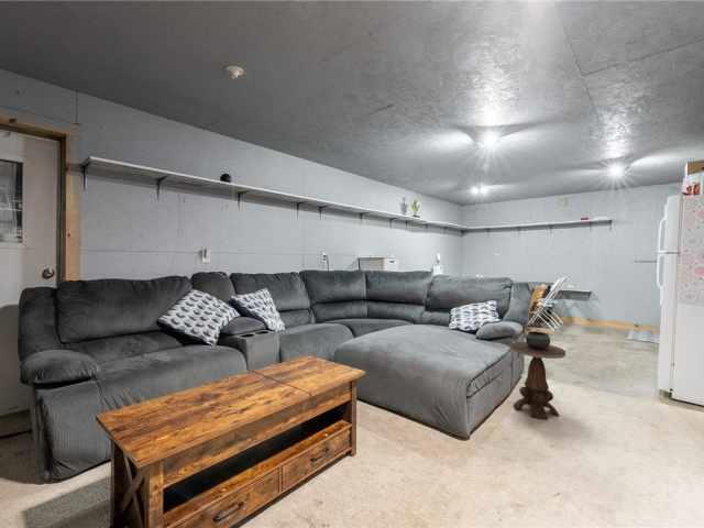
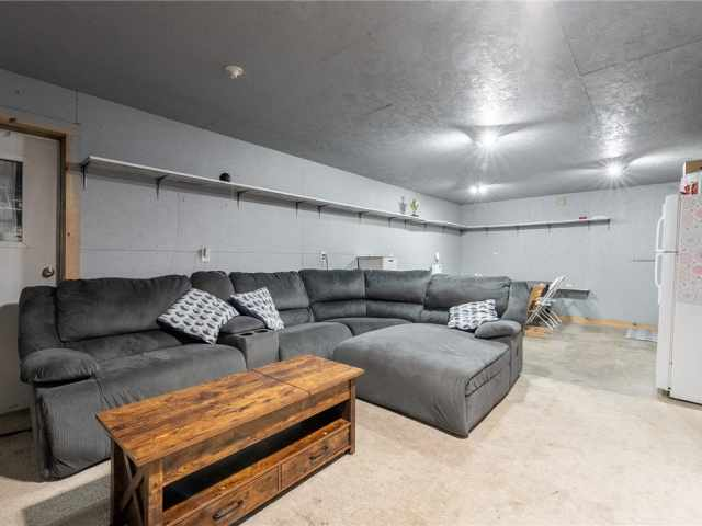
- side table (537, 371)
